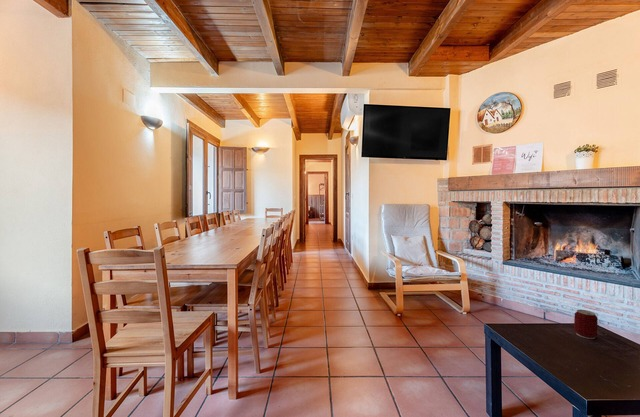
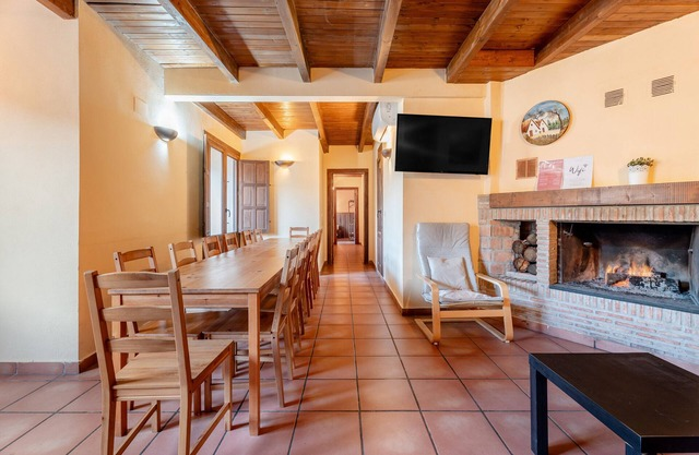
- can (585, 323)
